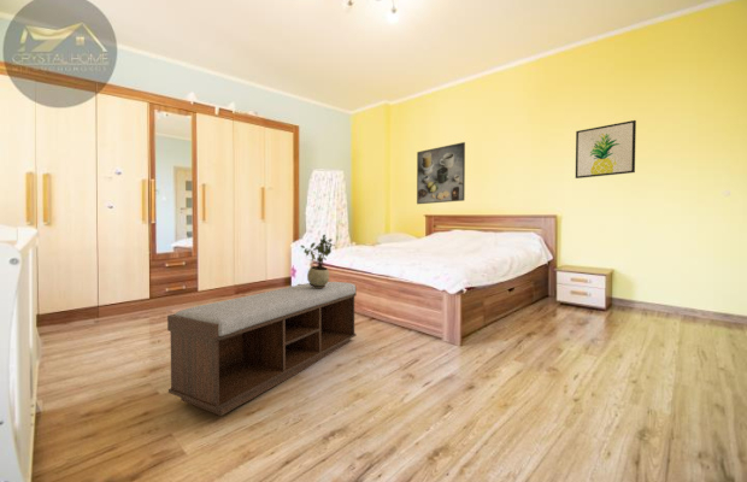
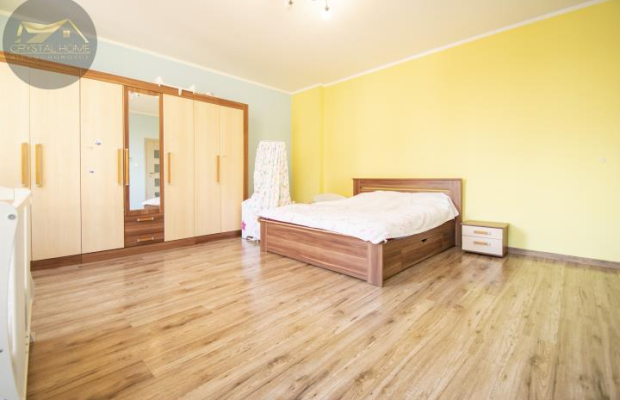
- bench (283, 329)
- wall art (604, 151)
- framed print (439, 175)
- potted plant (312, 259)
